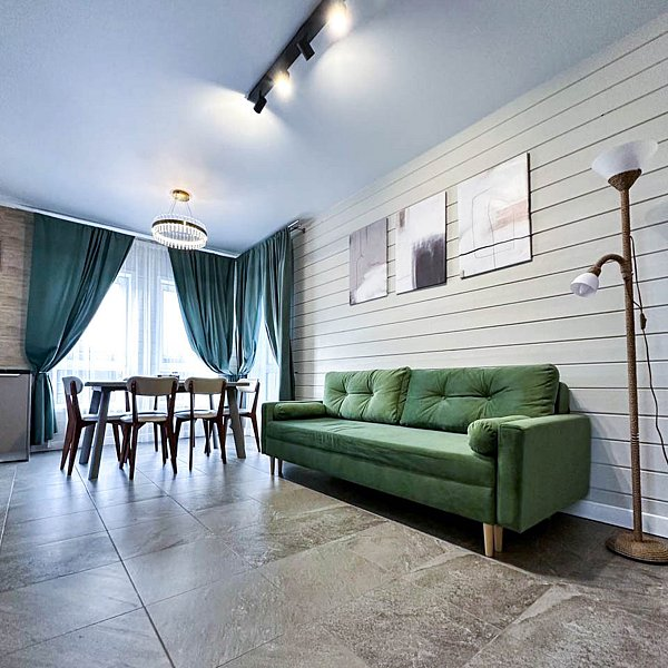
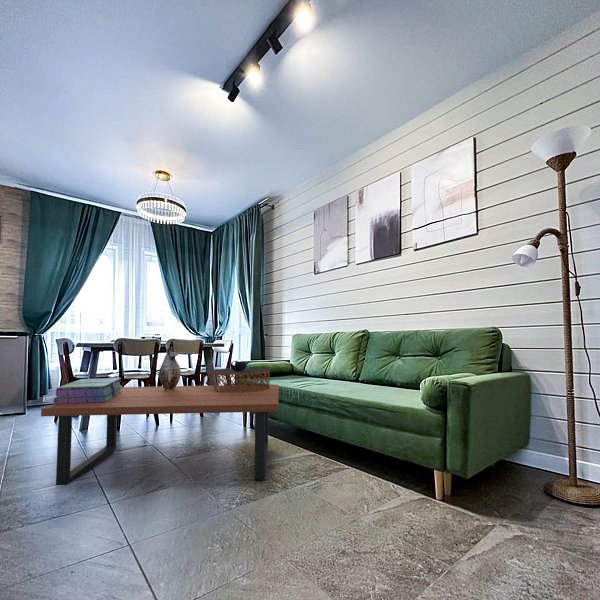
+ coffee table (178, 413)
+ decorative vase (170, 367)
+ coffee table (238, 374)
+ stack of books (91, 389)
